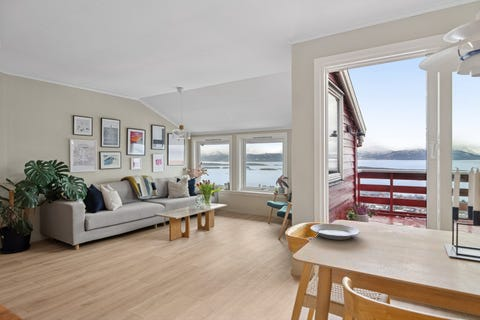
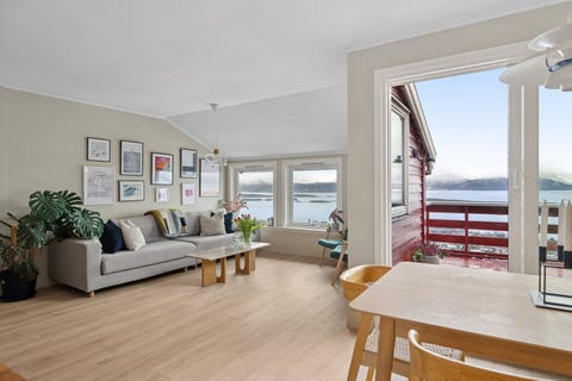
- plate (334, 232)
